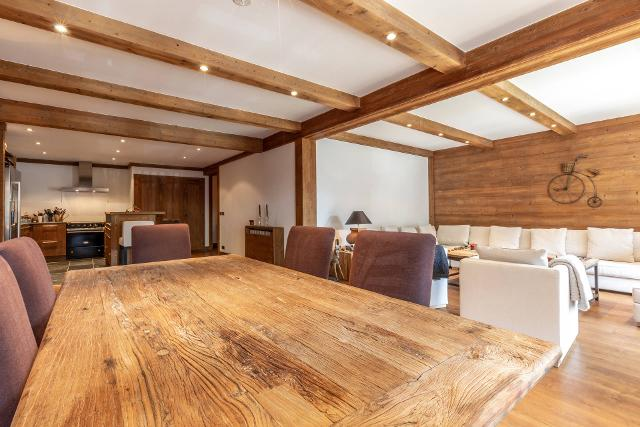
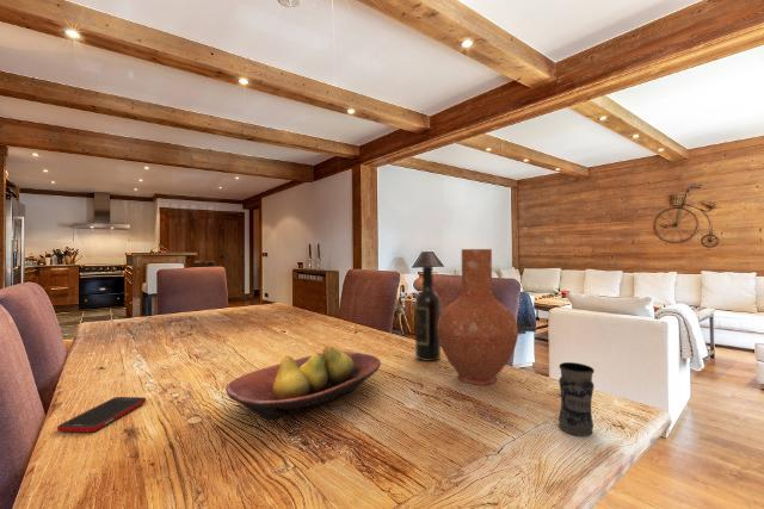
+ fruit bowl (310, 374)
+ jar (575, 397)
+ vase (476, 314)
+ wine bottle (427, 311)
+ cell phone (105, 412)
